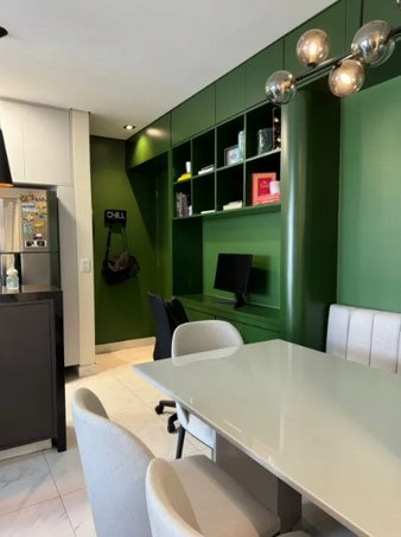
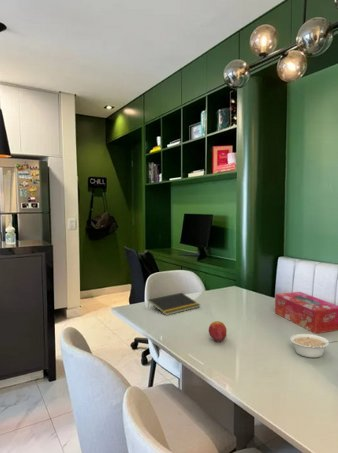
+ fruit (217, 330)
+ legume (310, 345)
+ tissue box (306, 310)
+ notepad (174, 303)
